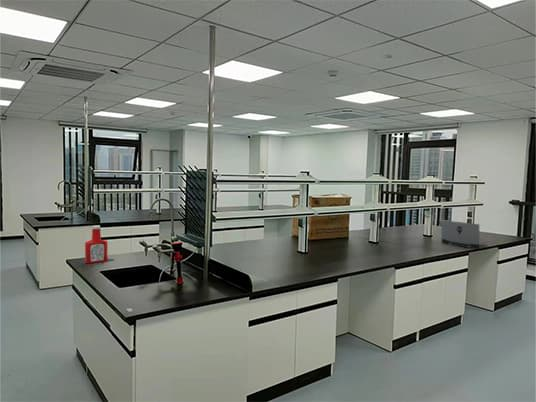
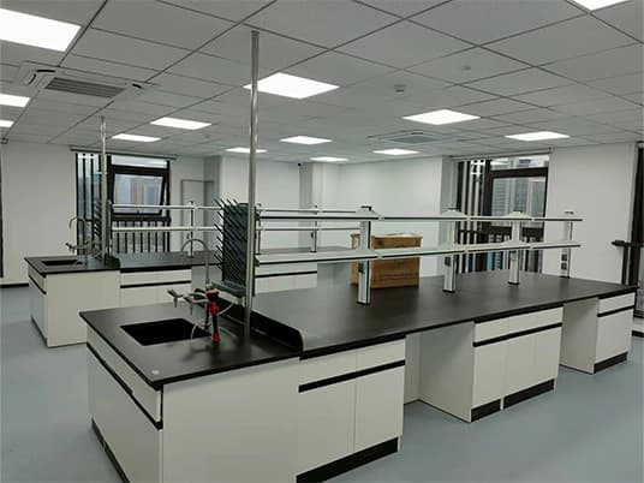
- laptop (464, 233)
- soap bottle (96, 243)
